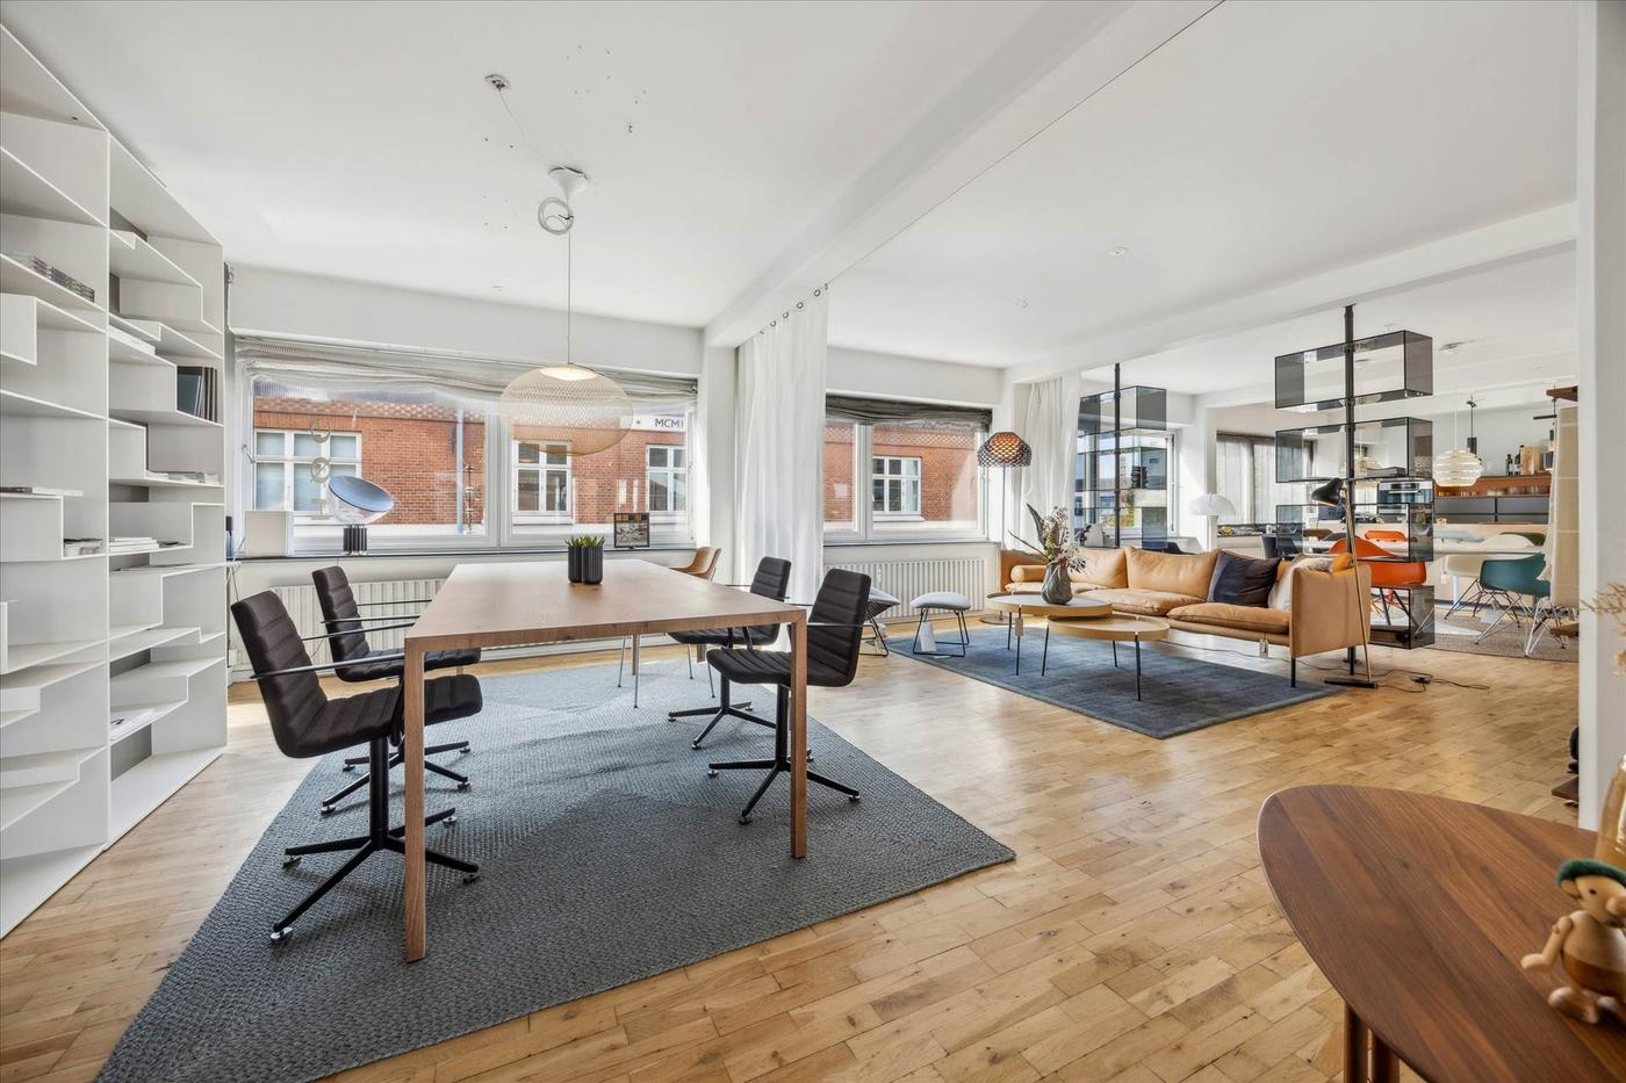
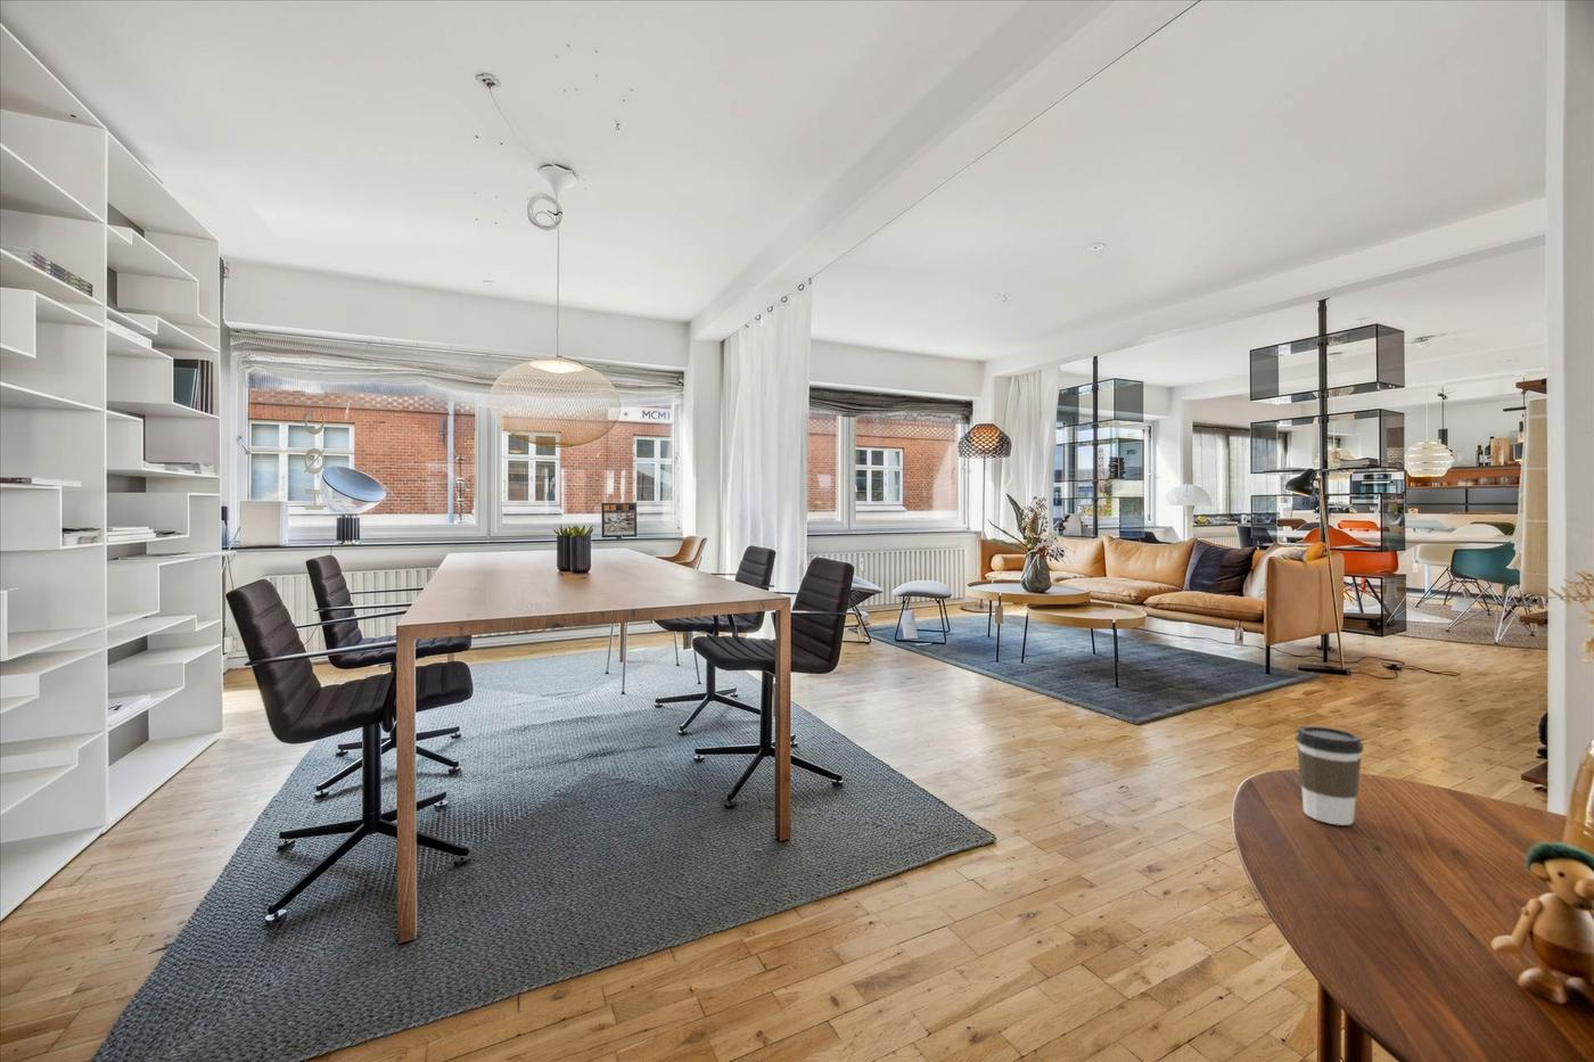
+ coffee cup (1327, 774)
